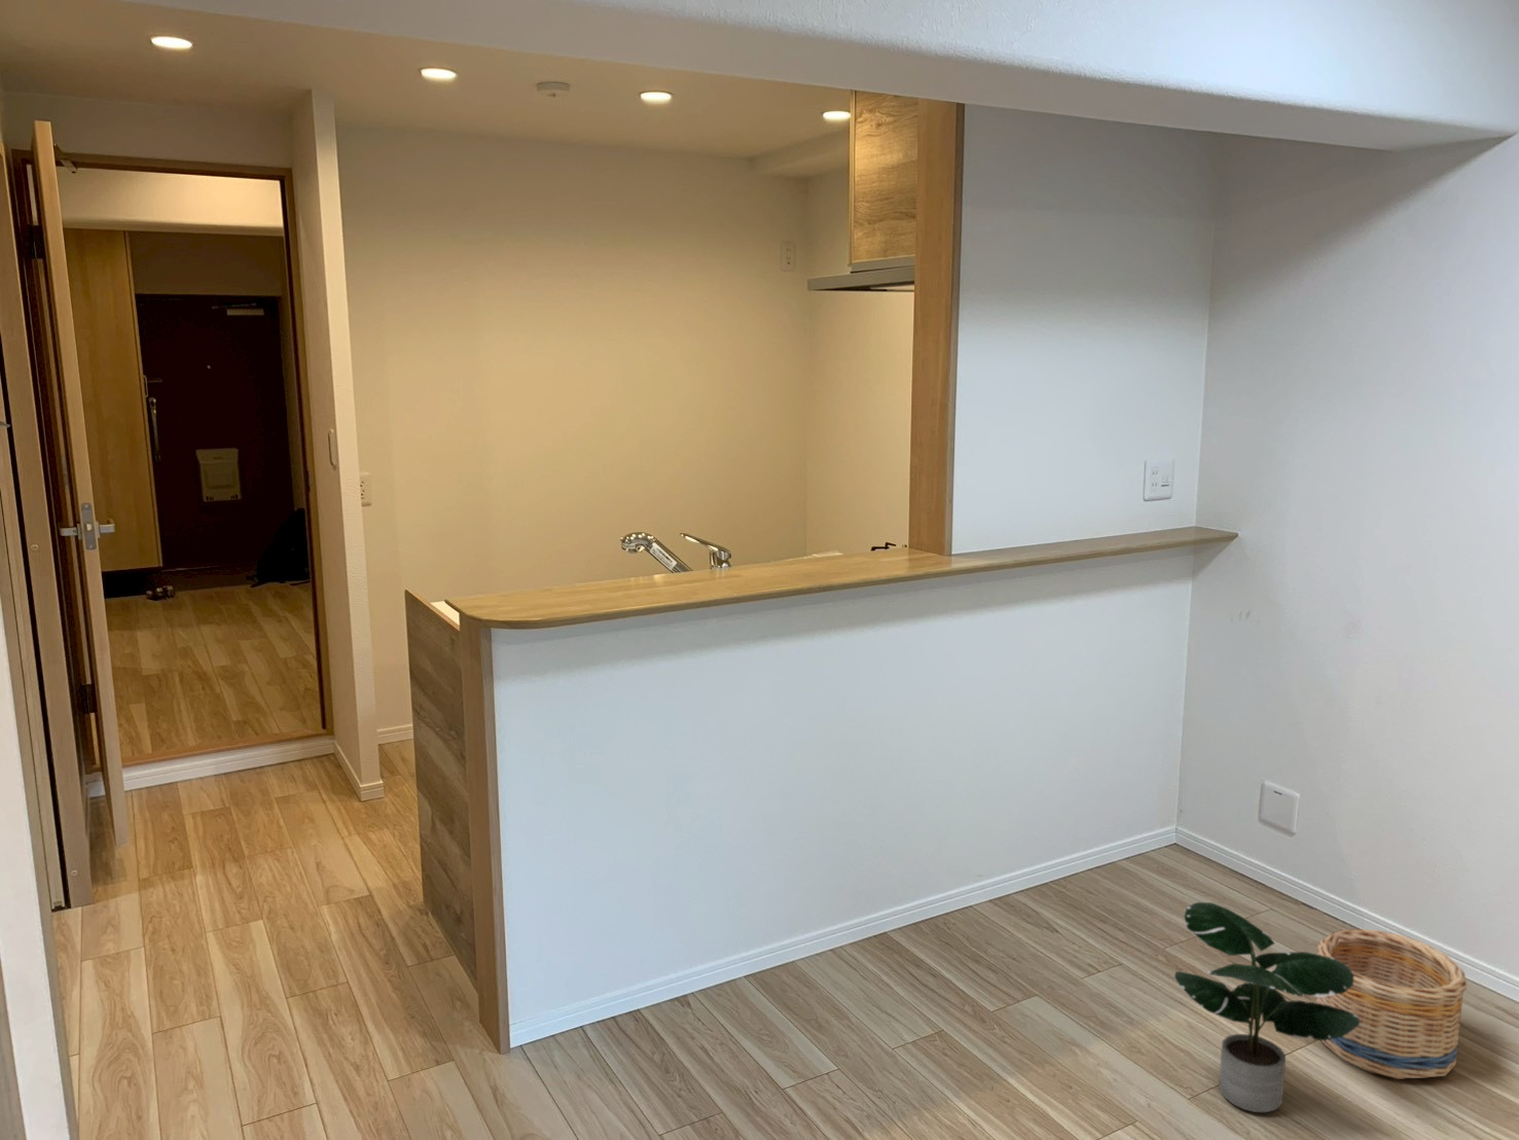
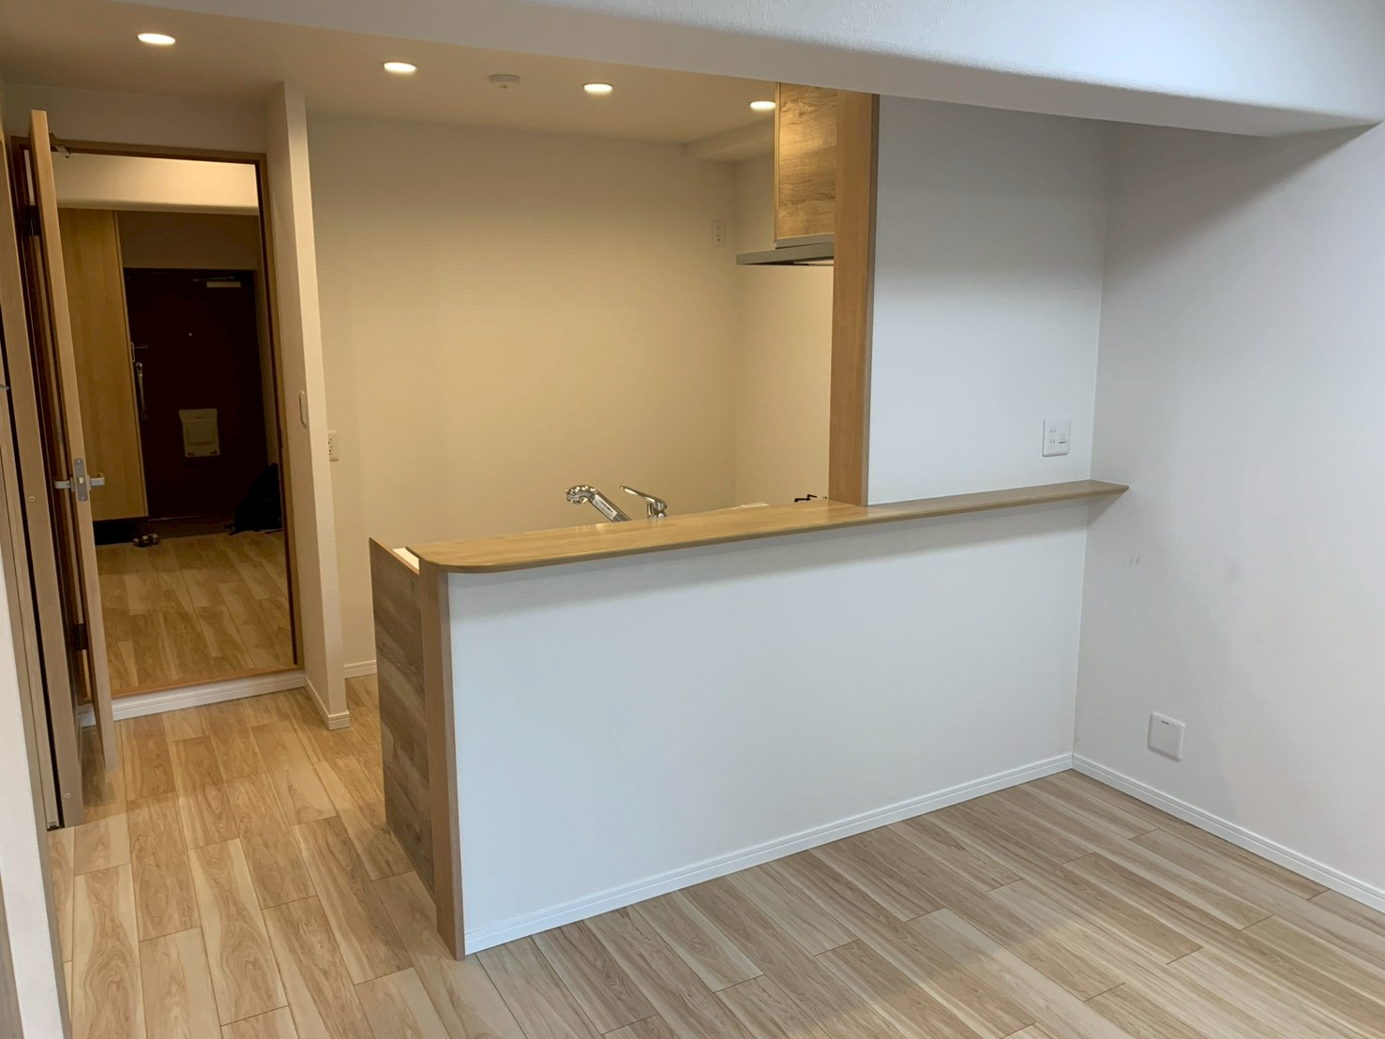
- basket (1386, 1001)
- potted plant (1260, 1012)
